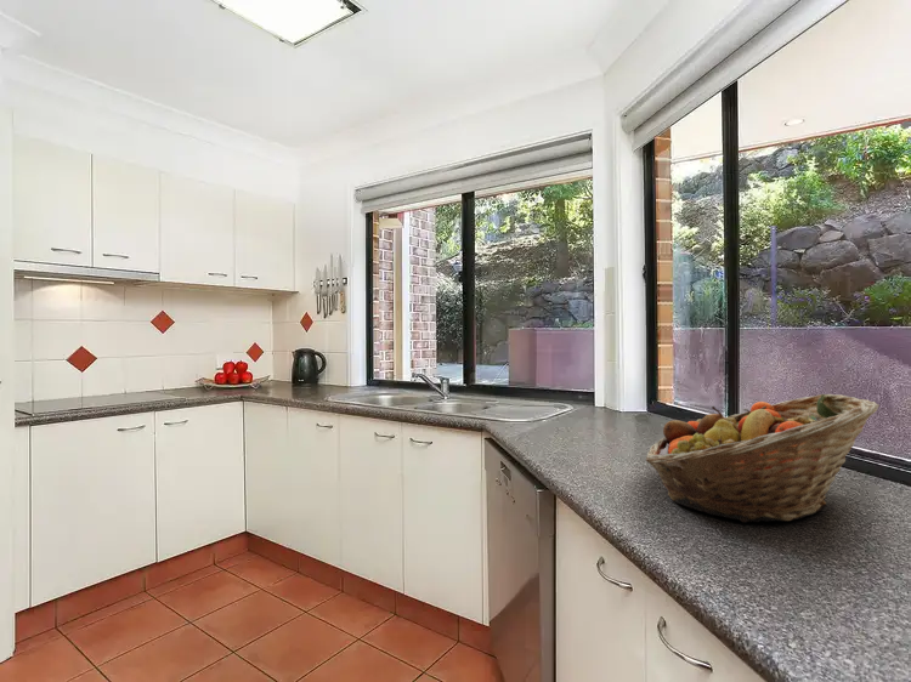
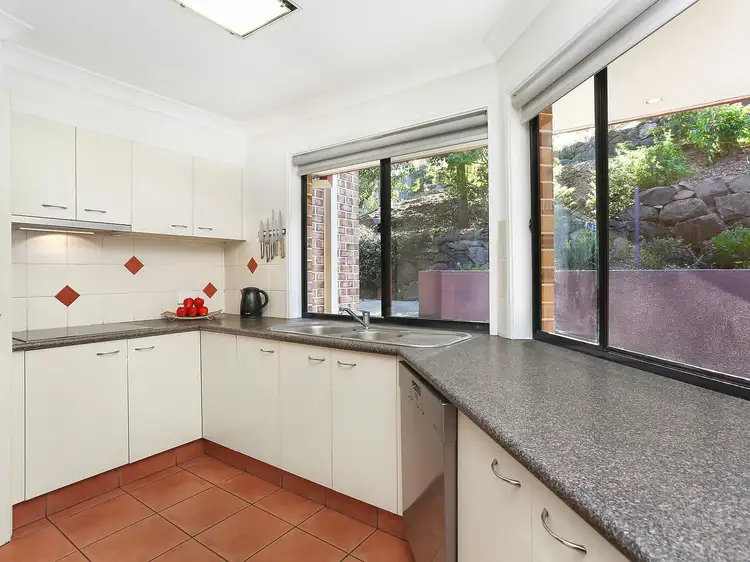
- fruit basket (749, 445)
